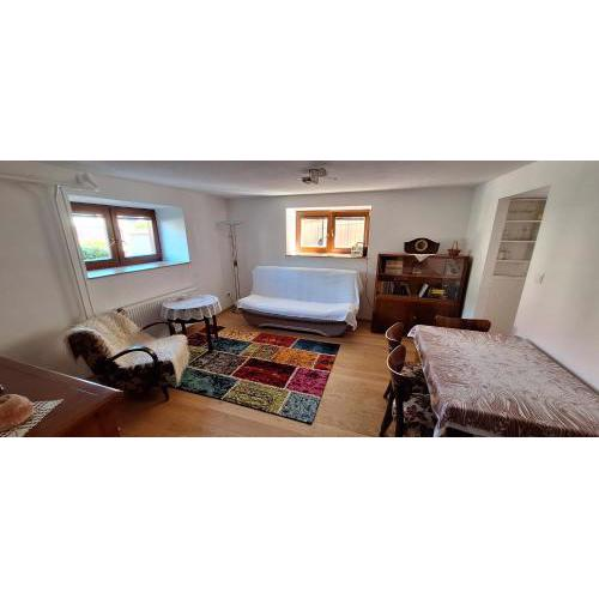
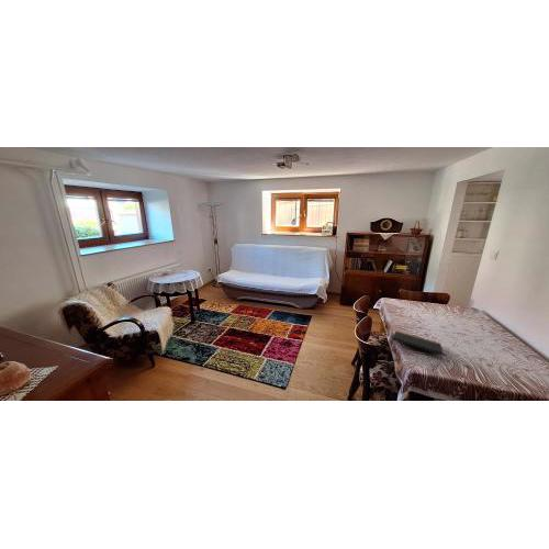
+ notepad (416, 341)
